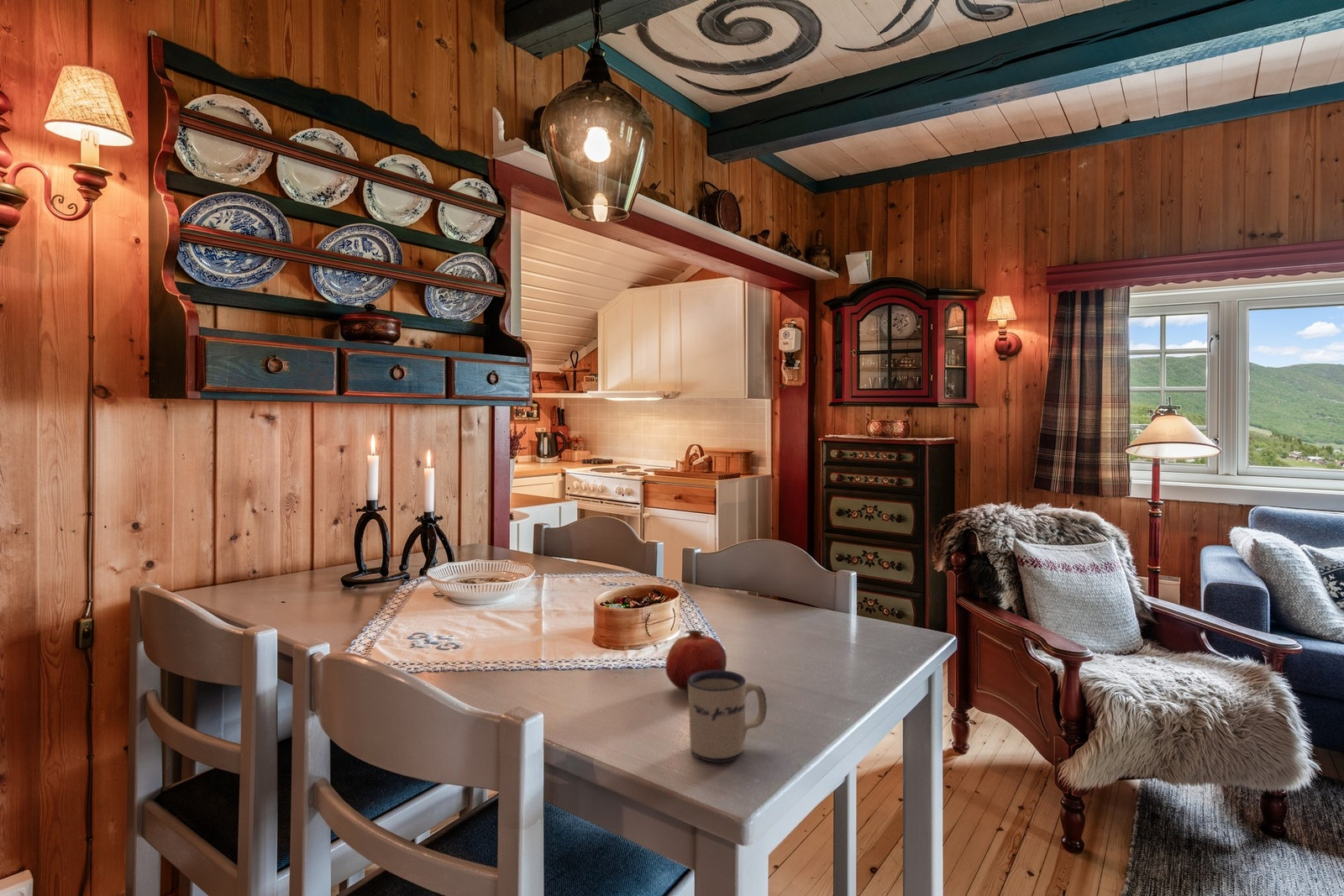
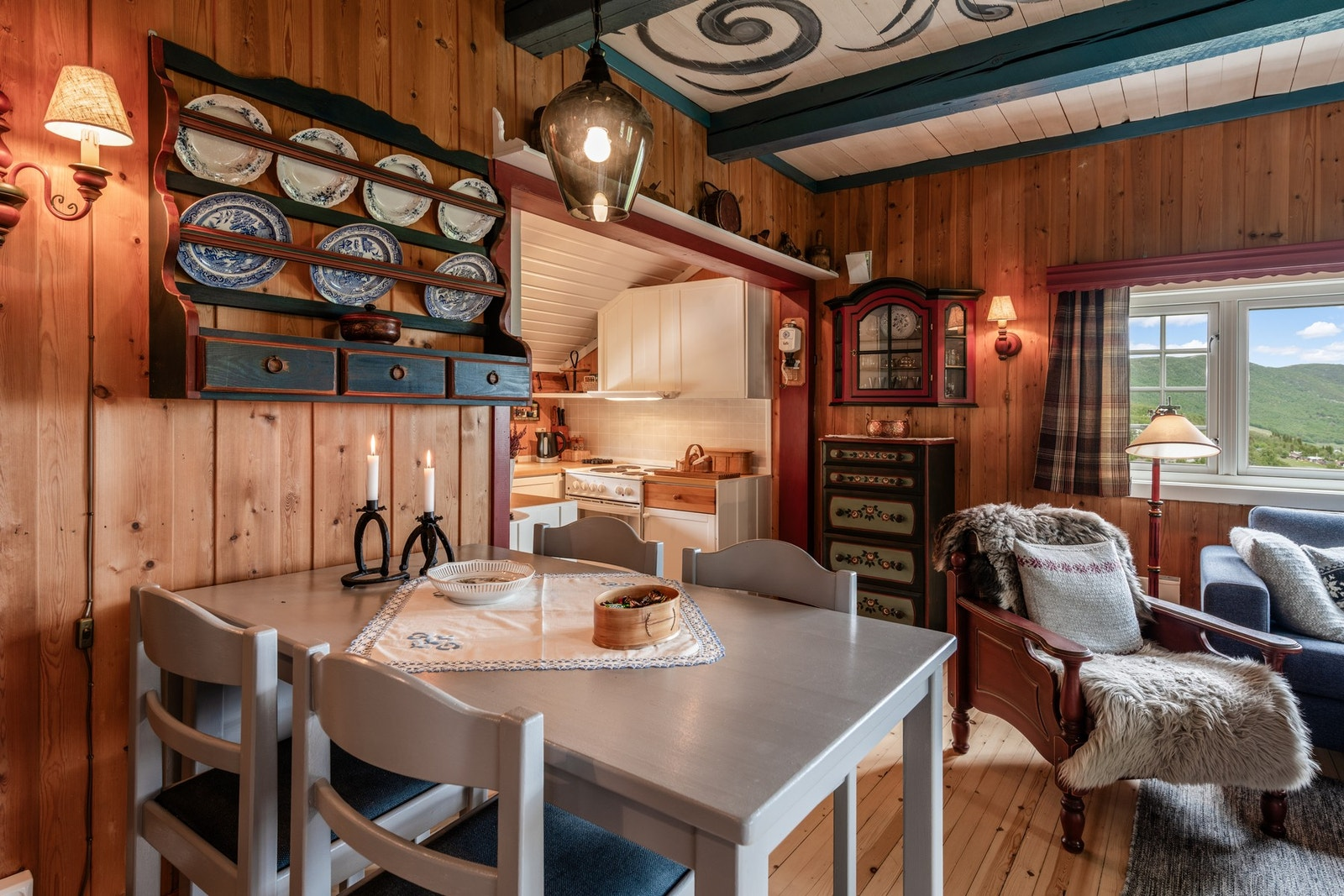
- fruit (696, 660)
- mug (727, 714)
